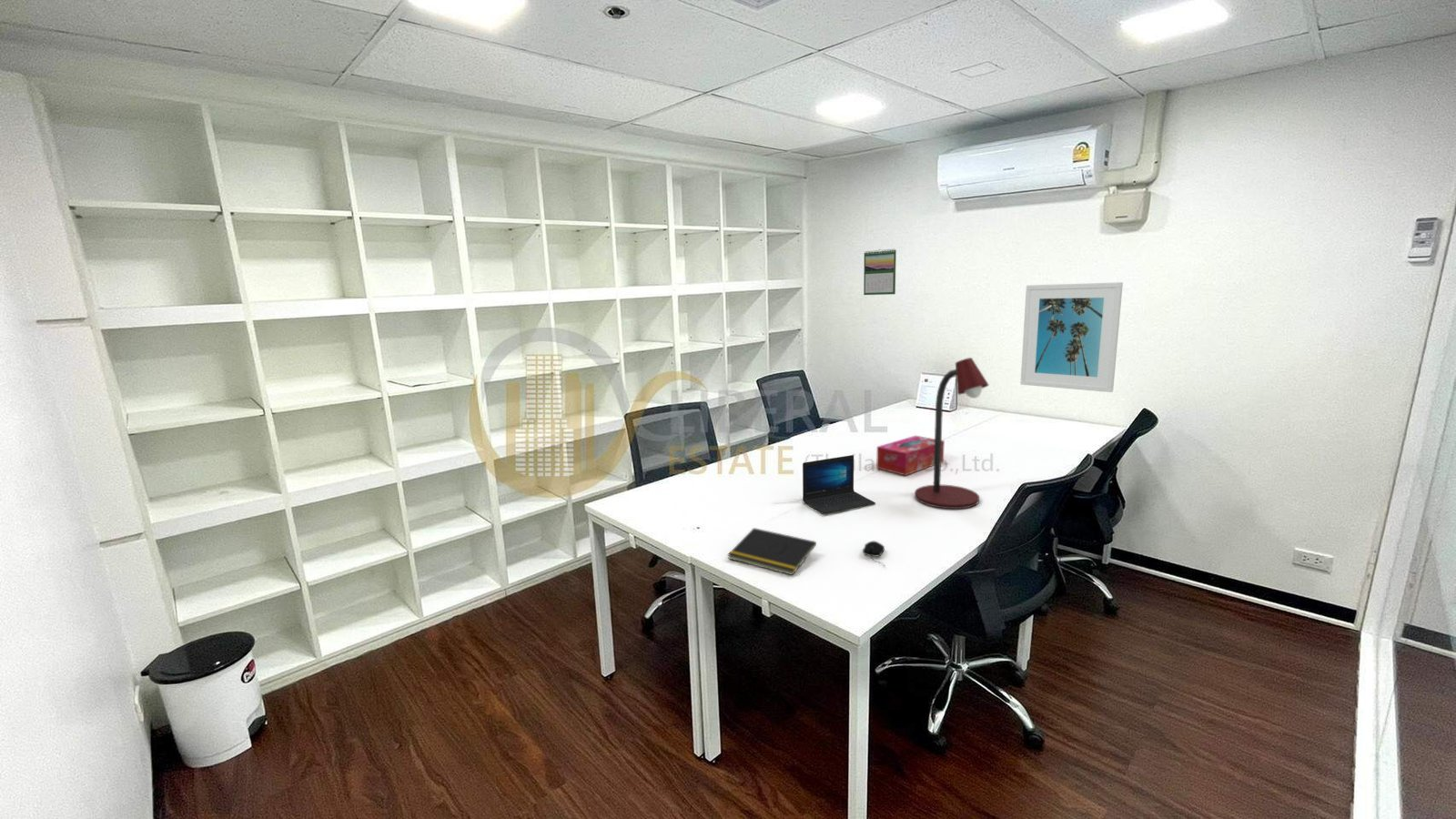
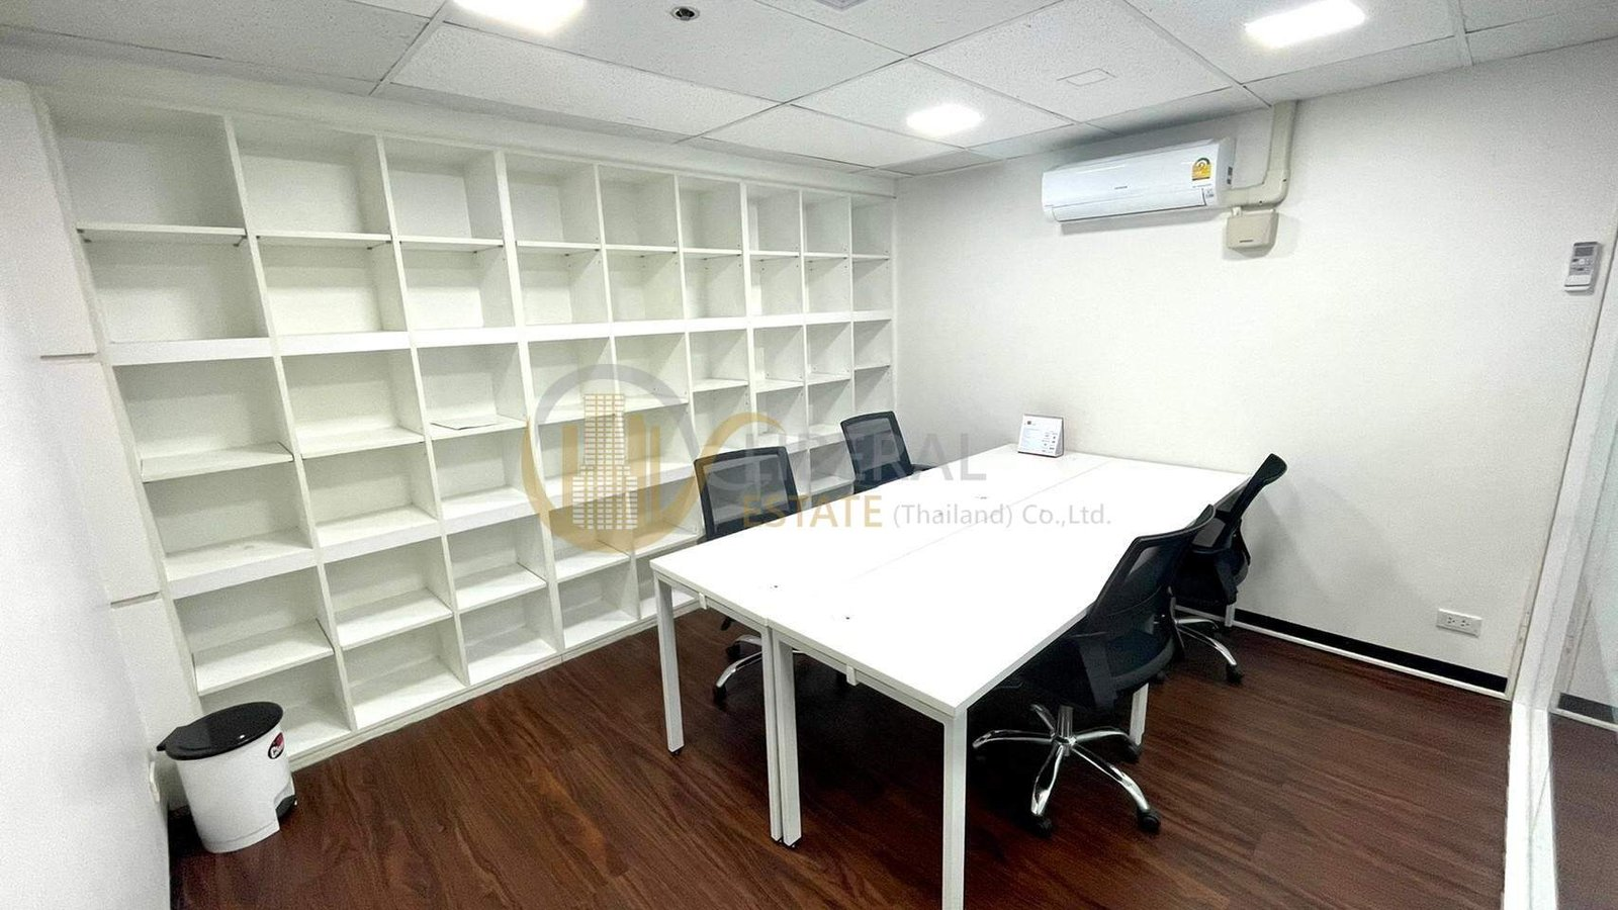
- tissue box (910, 454)
- computer mouse (875, 551)
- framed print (1067, 337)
- calendar (879, 272)
- desk lamp (941, 429)
- laptop (838, 483)
- notepad (772, 550)
